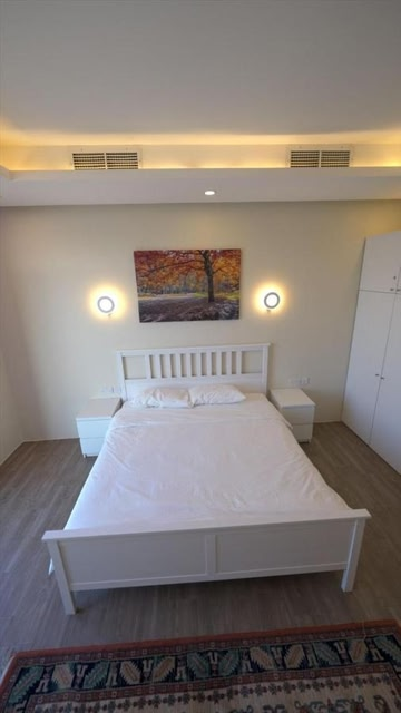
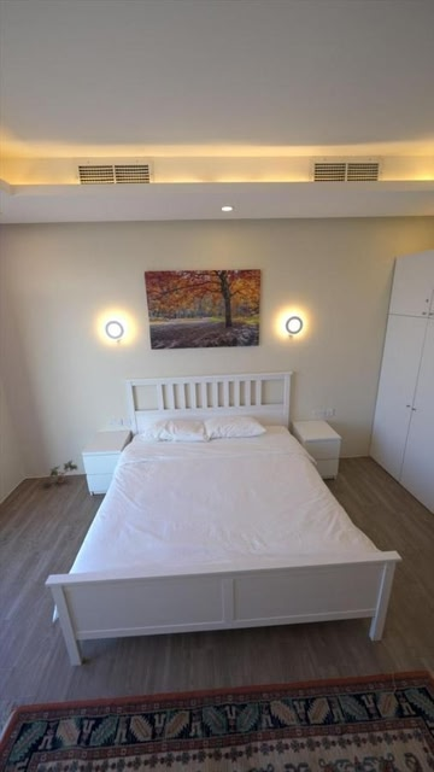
+ potted plant (64, 473)
